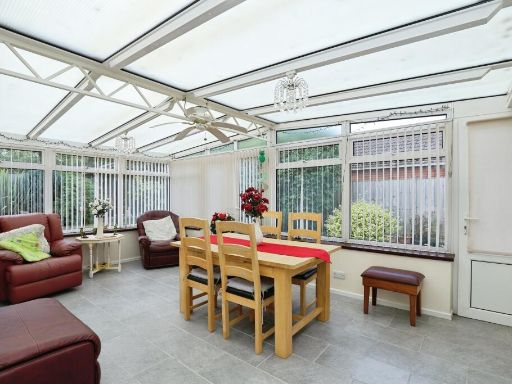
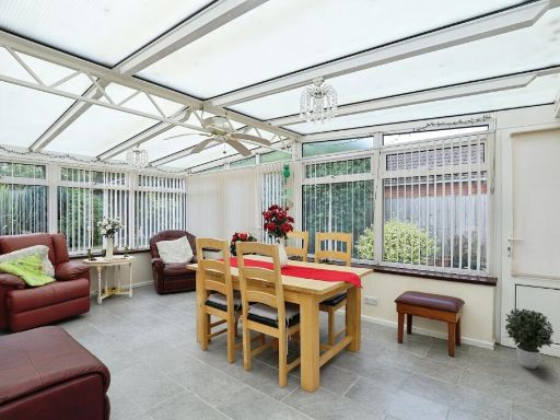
+ potted plant (528, 337)
